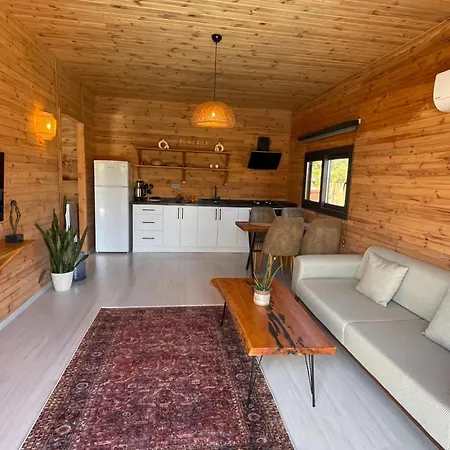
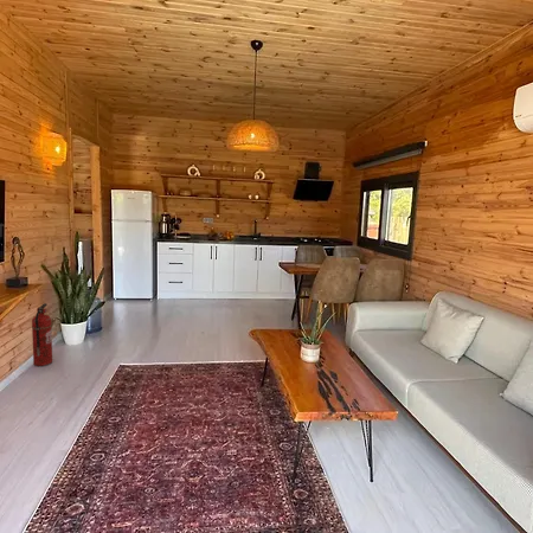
+ fire extinguisher (41, 334)
